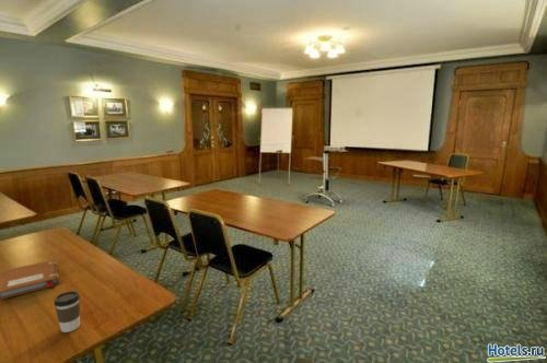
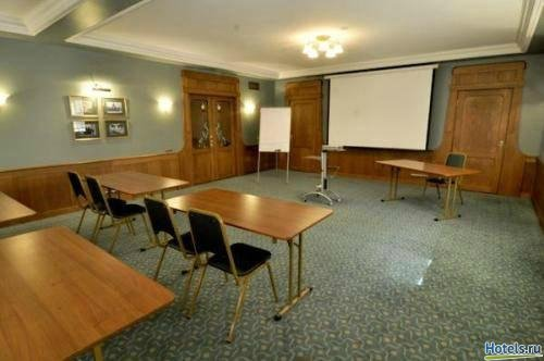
- notebook (30, 278)
- coffee cup (68, 312)
